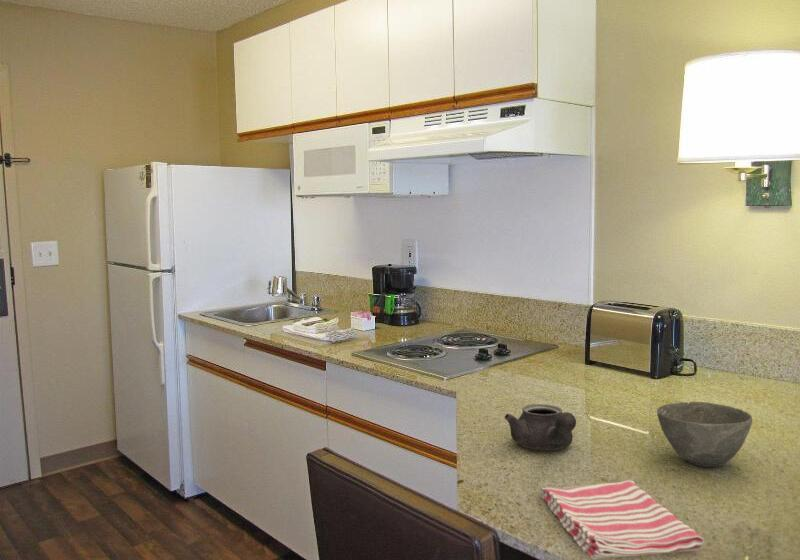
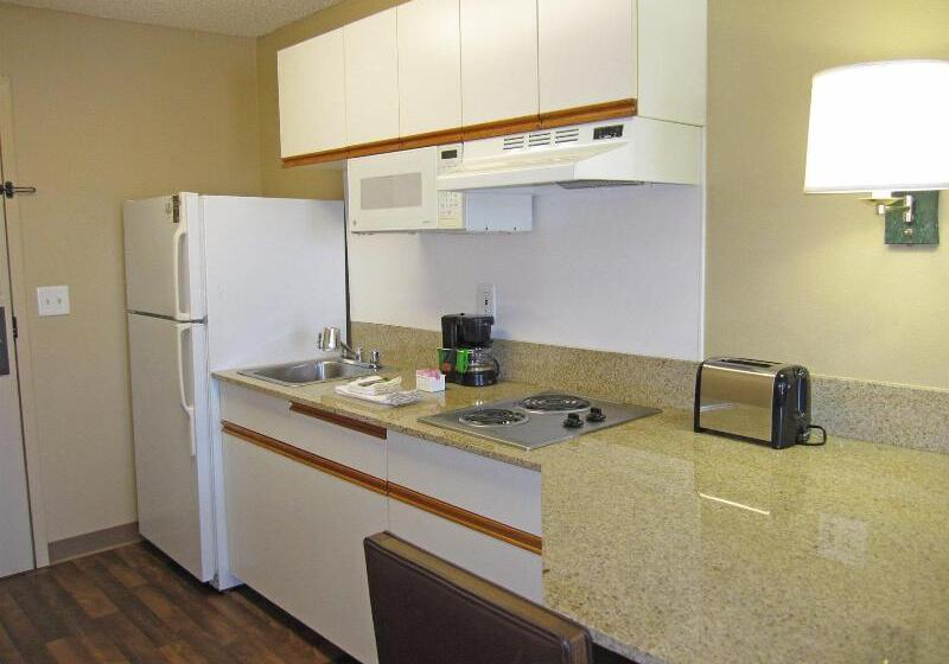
- bowl (703, 436)
- dish towel (614, 512)
- teapot (545, 426)
